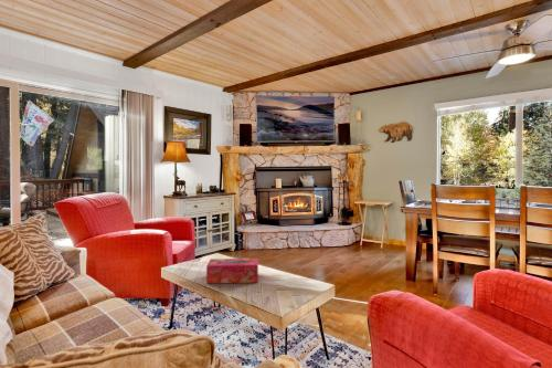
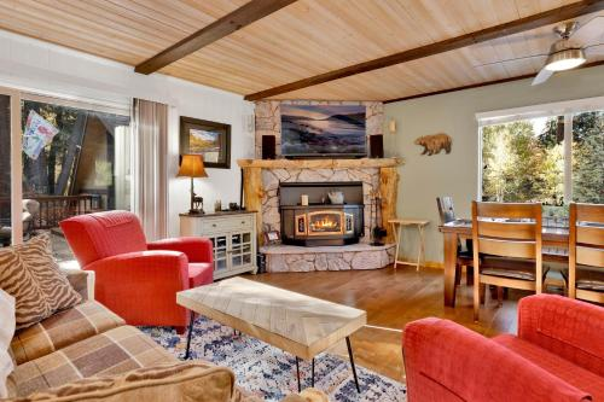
- tissue box (233, 270)
